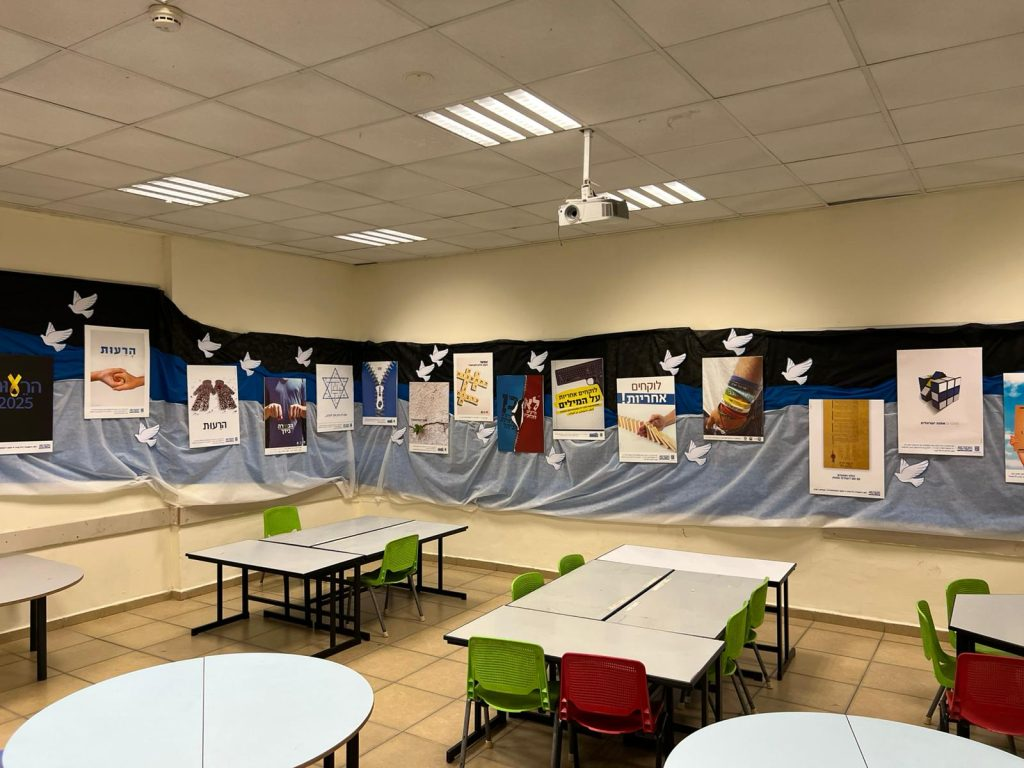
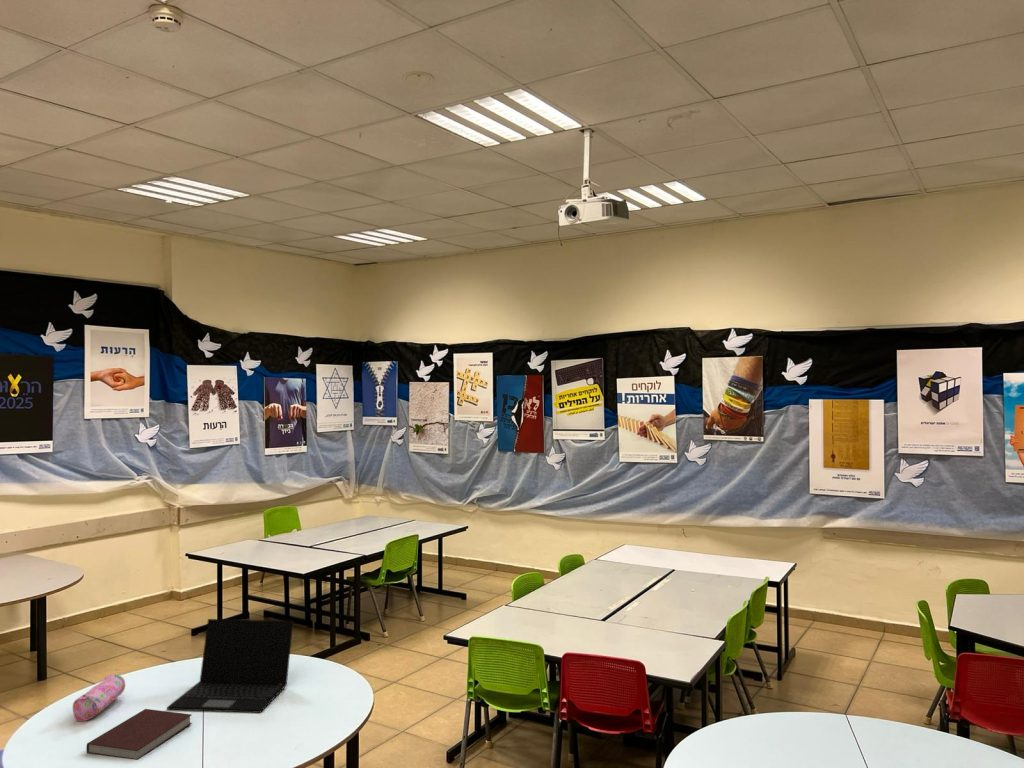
+ notebook (141, 733)
+ laptop (233, 663)
+ pencil case (99, 696)
